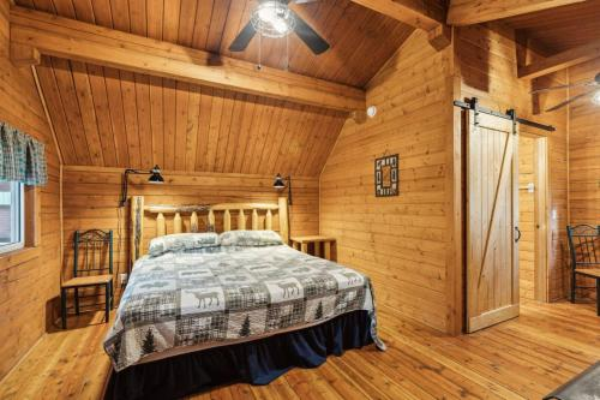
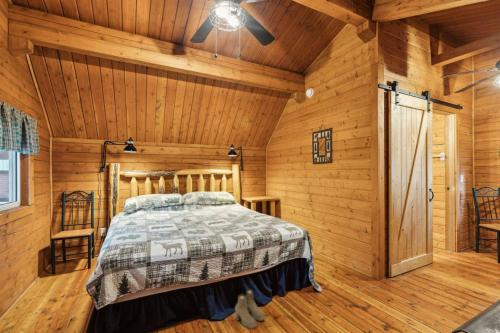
+ boots (249, 306)
